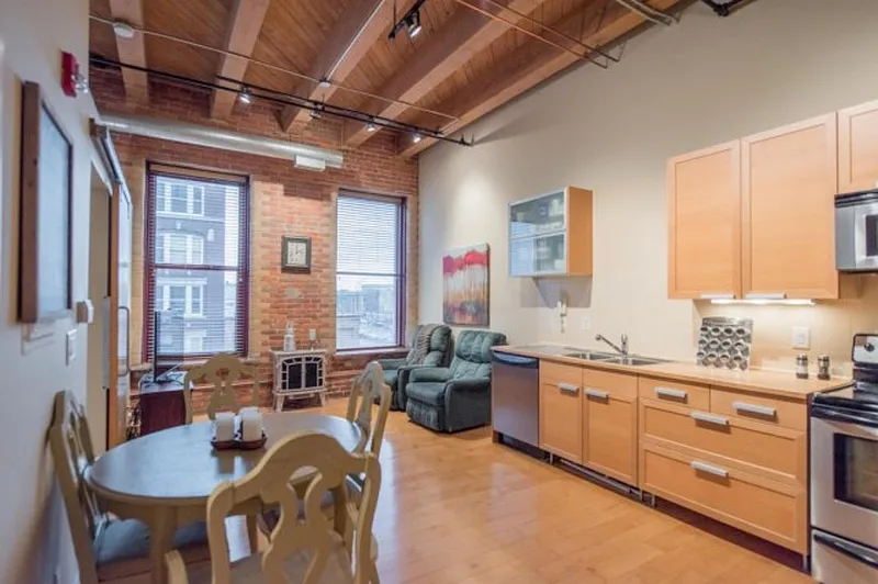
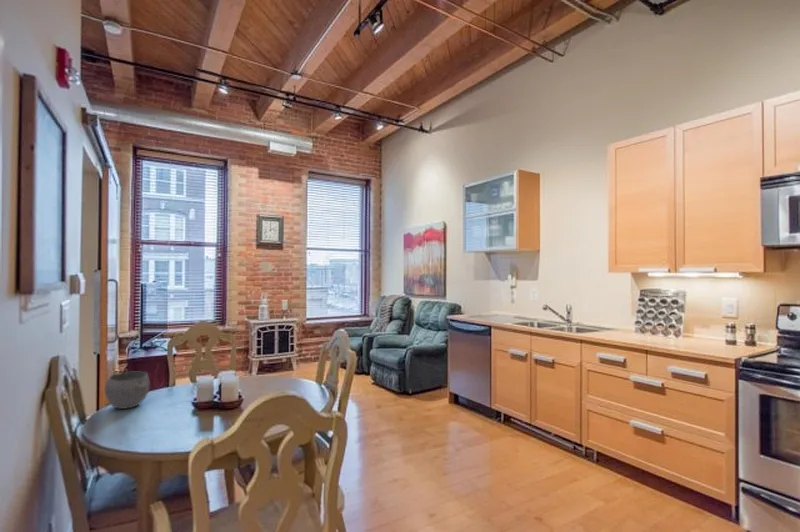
+ bowl (127, 389)
